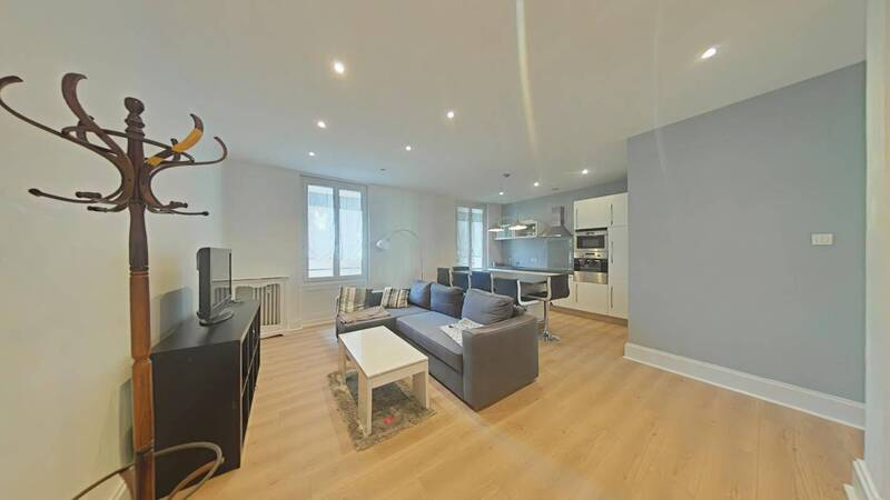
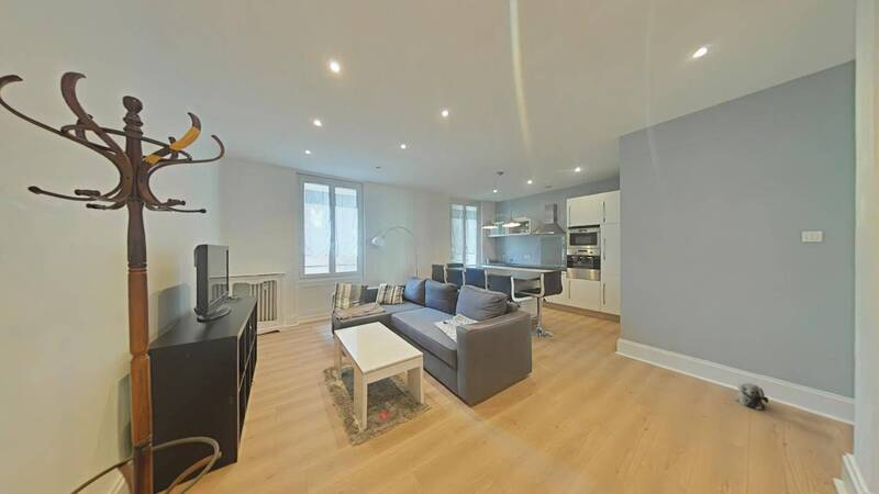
+ plush toy (752, 392)
